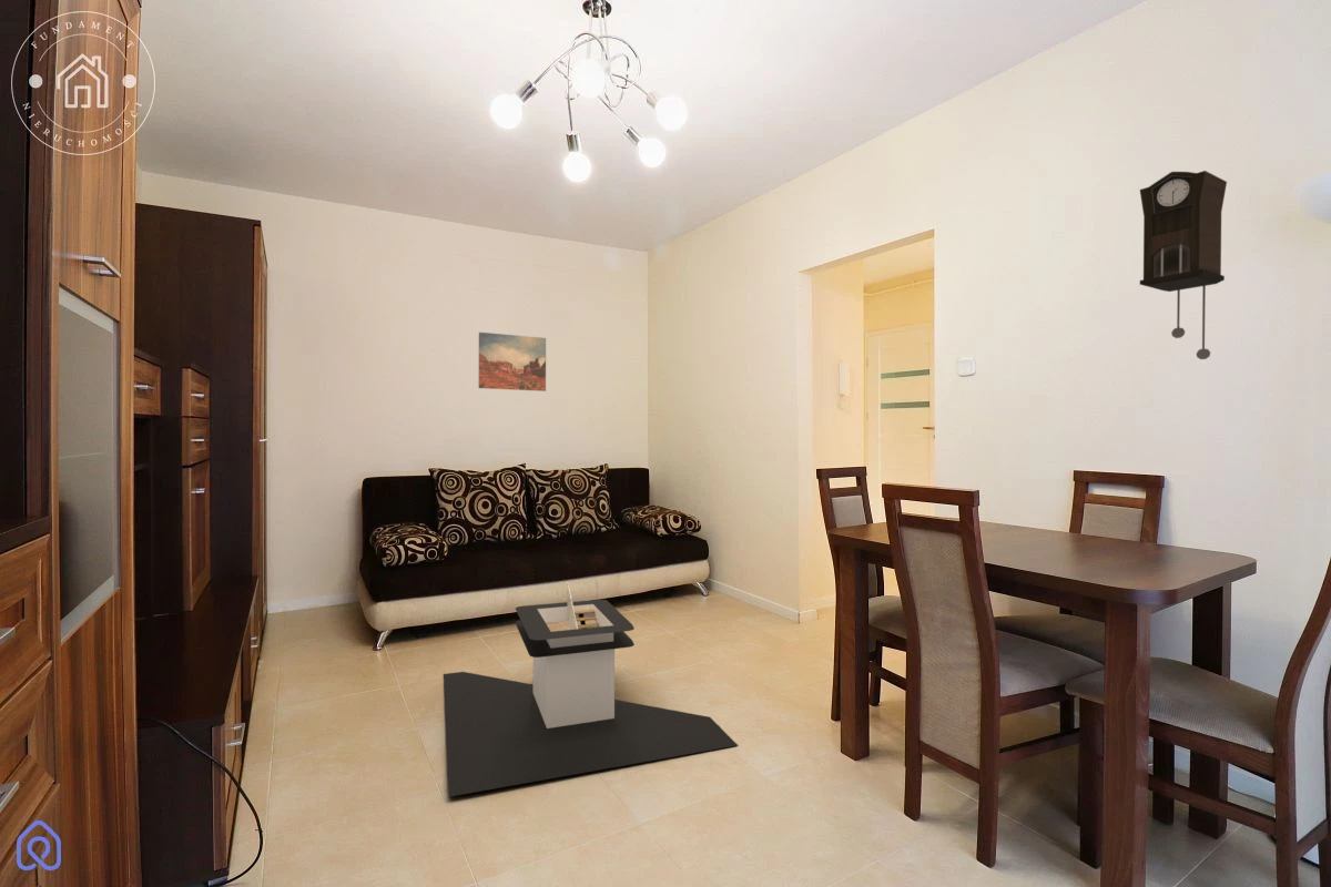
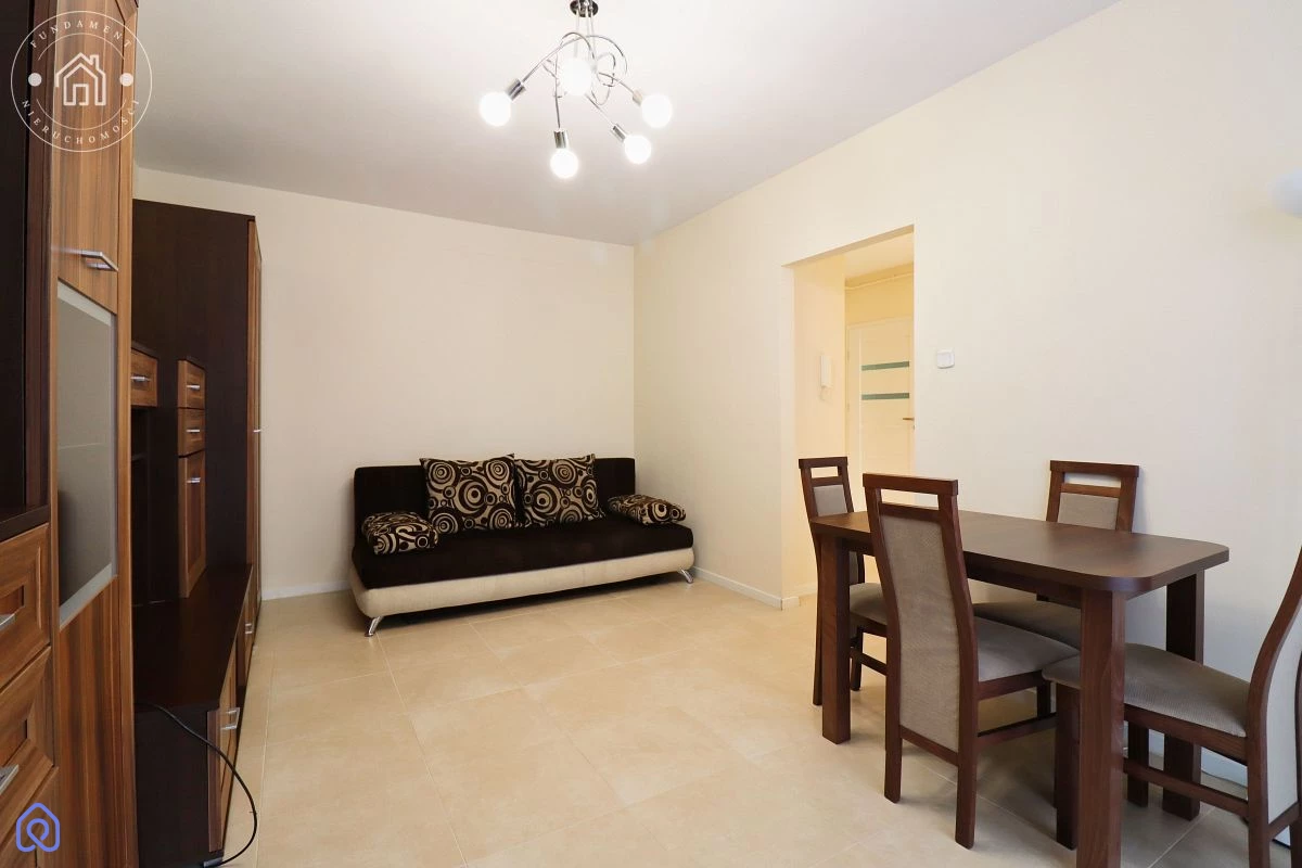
- coffee table (571, 648)
- wall art (512, 361)
- pendulum clock (1181, 267)
